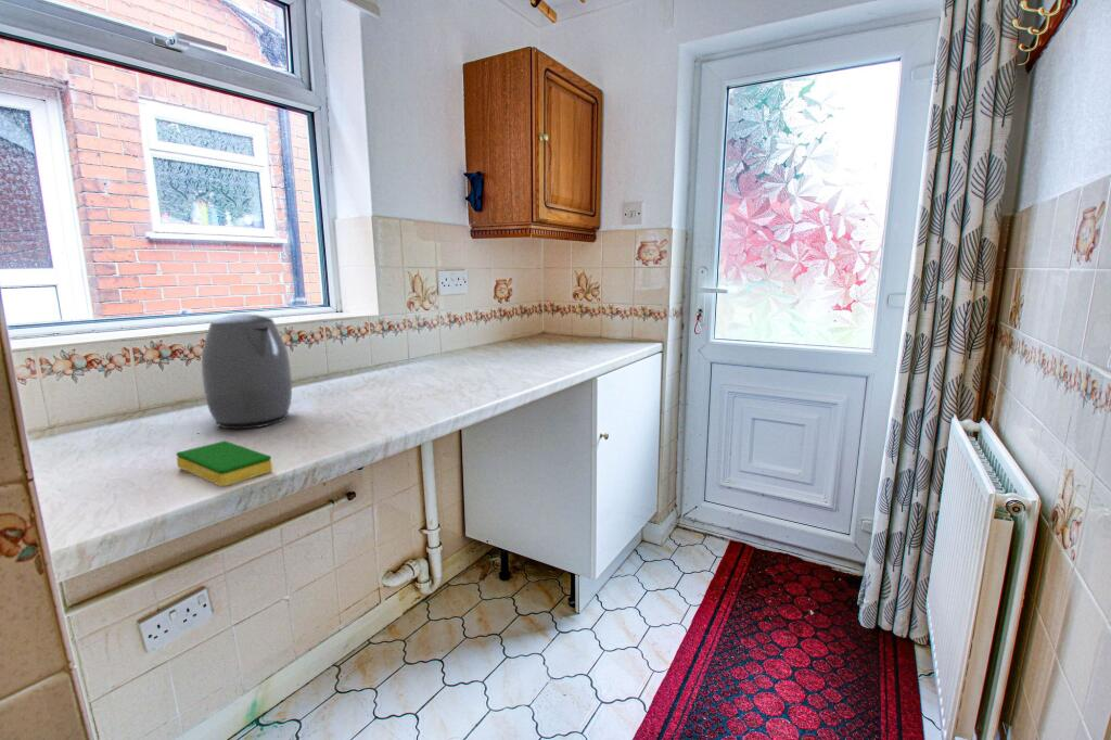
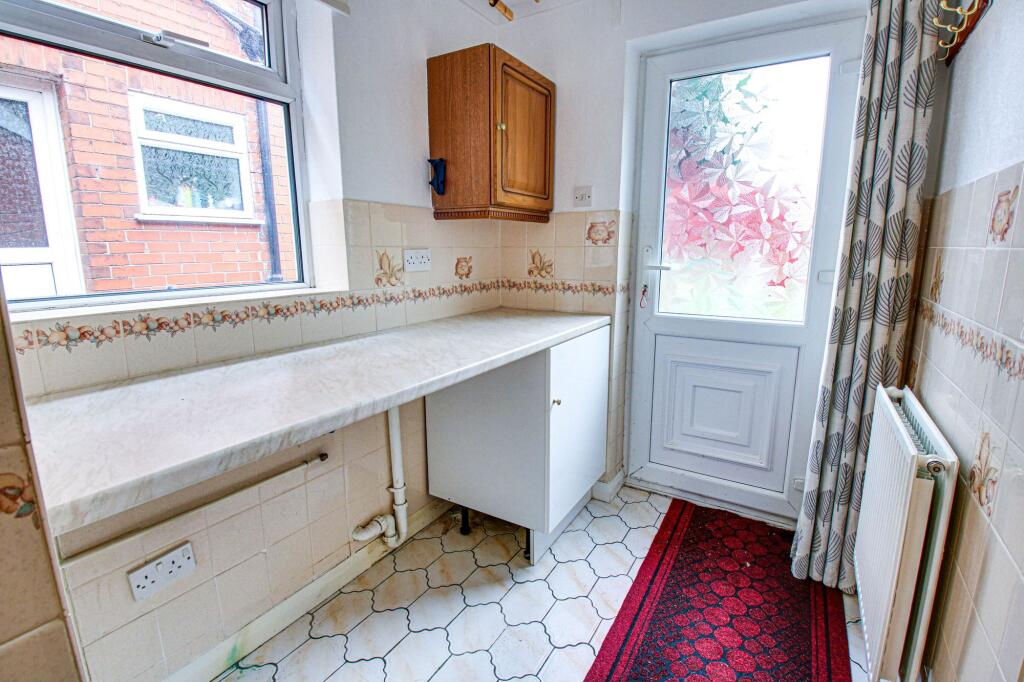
- kettle (242, 367)
- dish sponge (224, 461)
